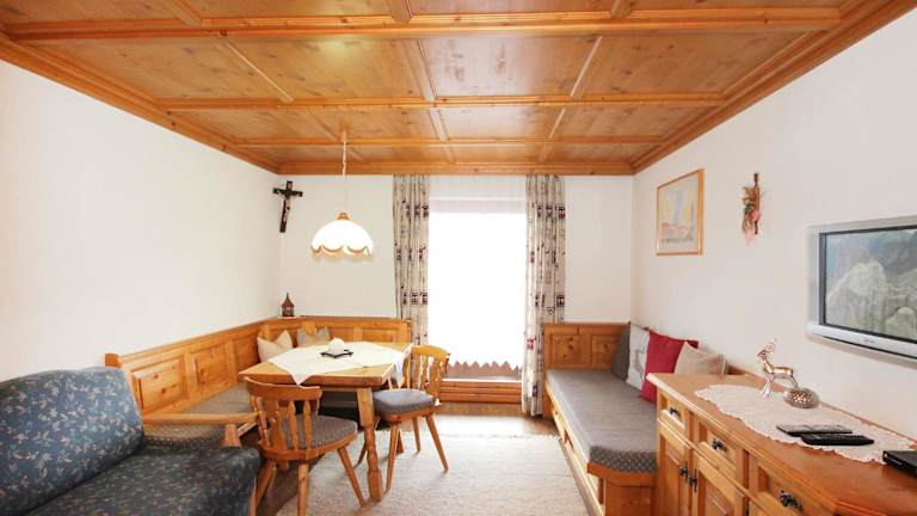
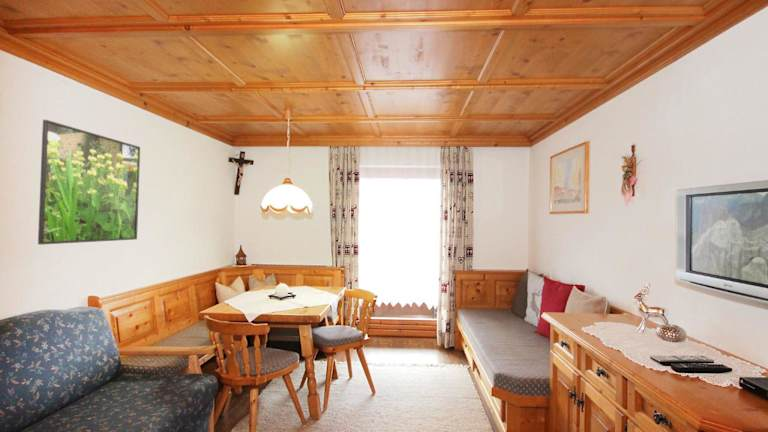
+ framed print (96, 188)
